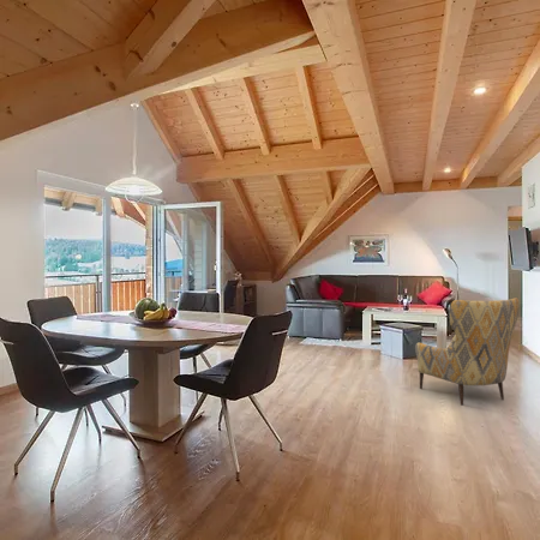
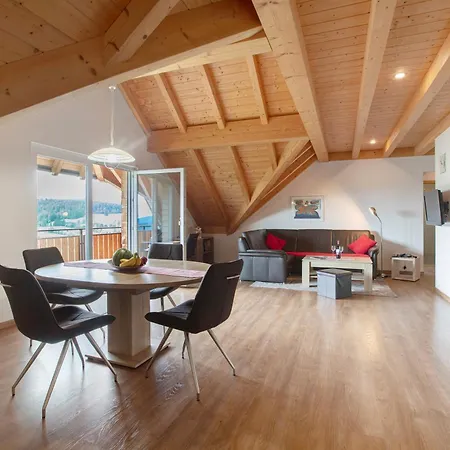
- armchair (468, 346)
